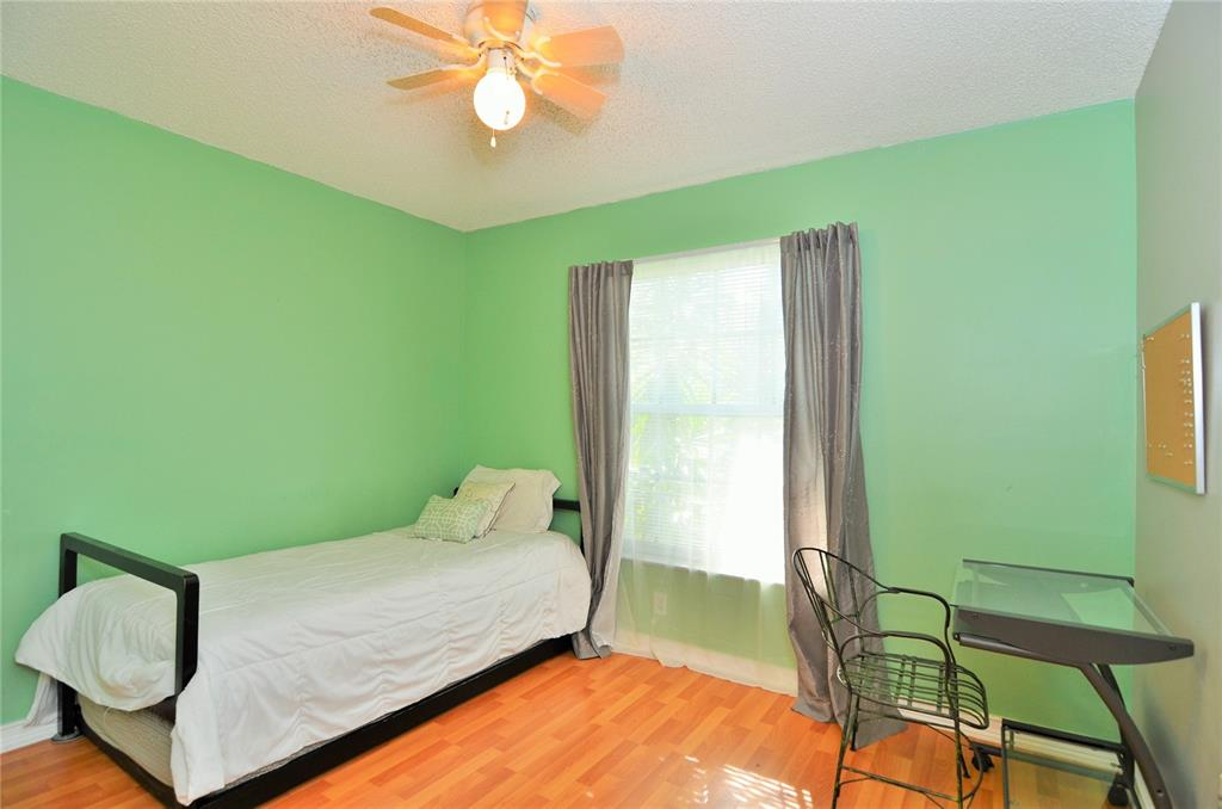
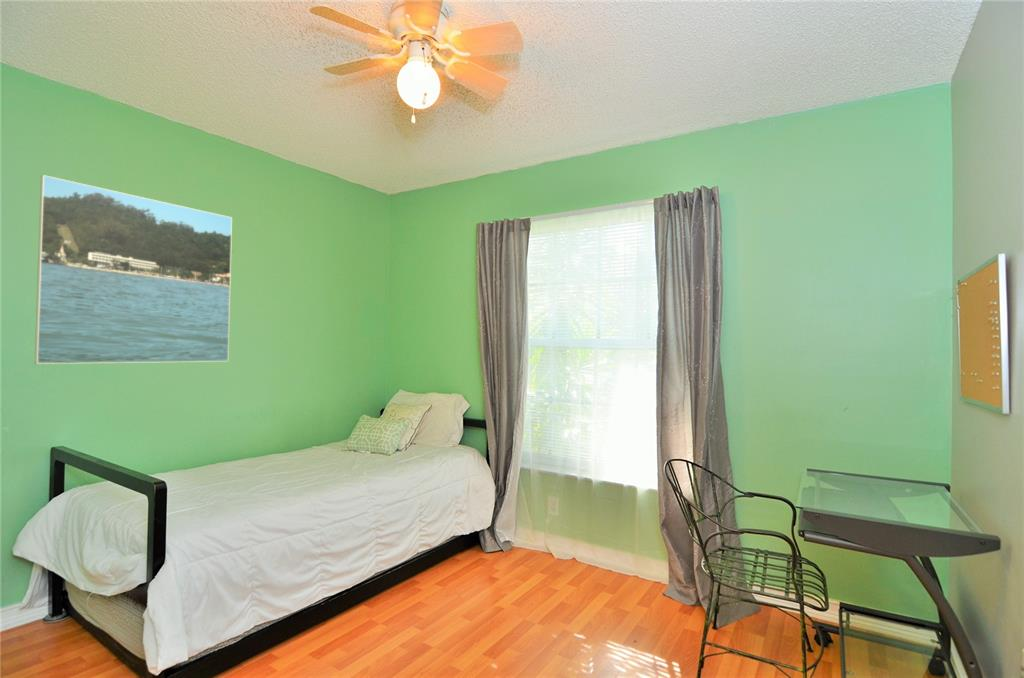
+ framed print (146, 280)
